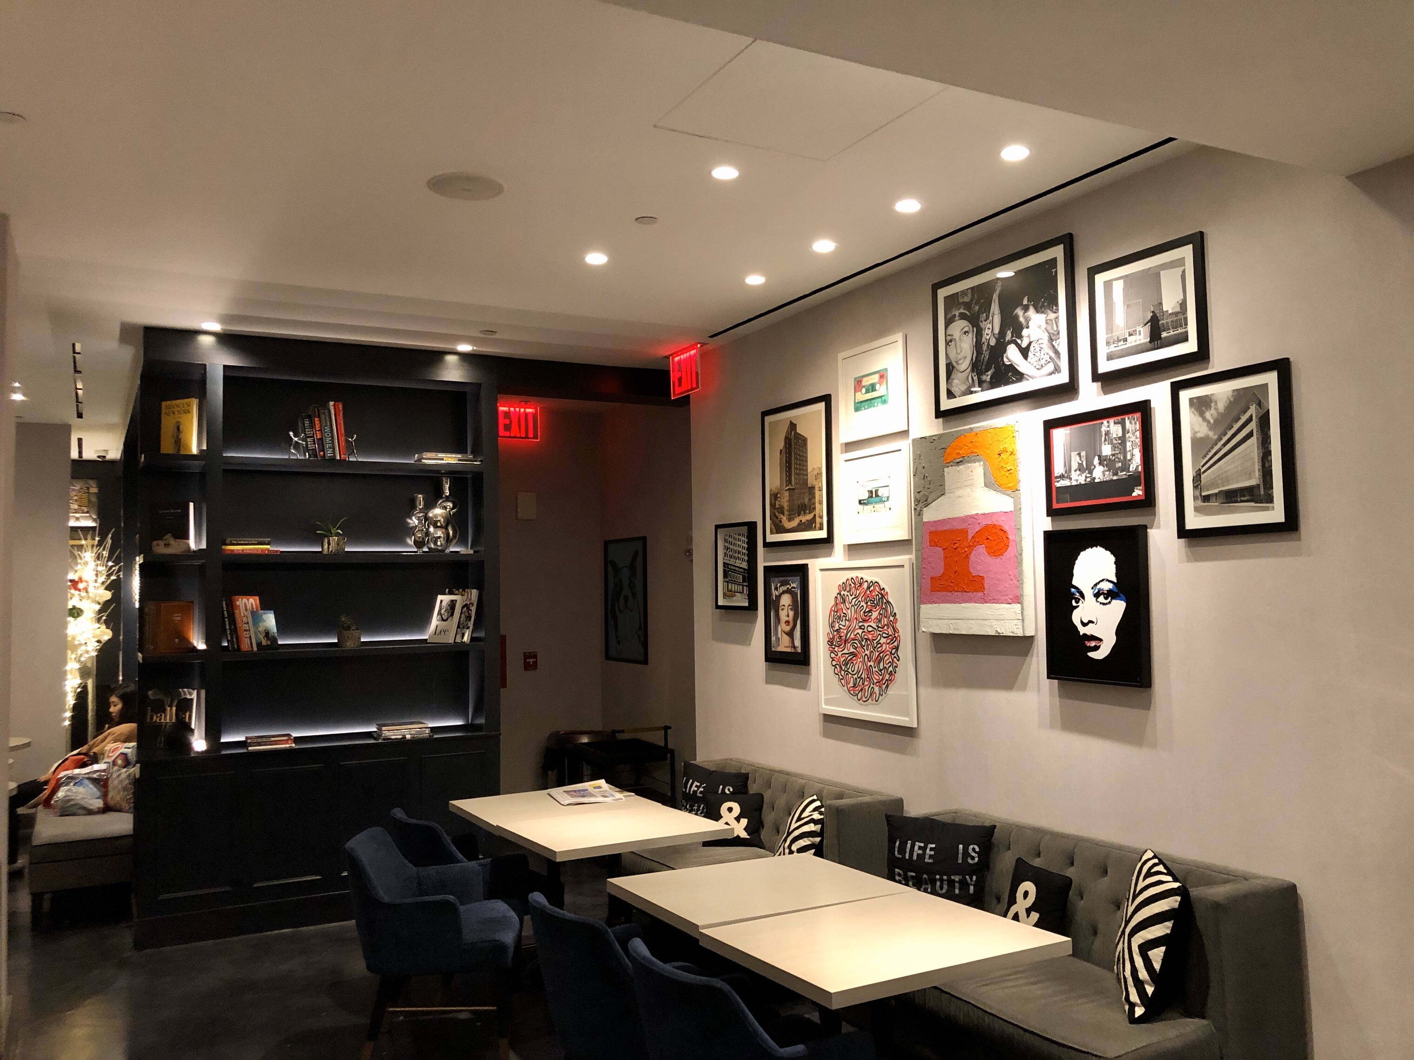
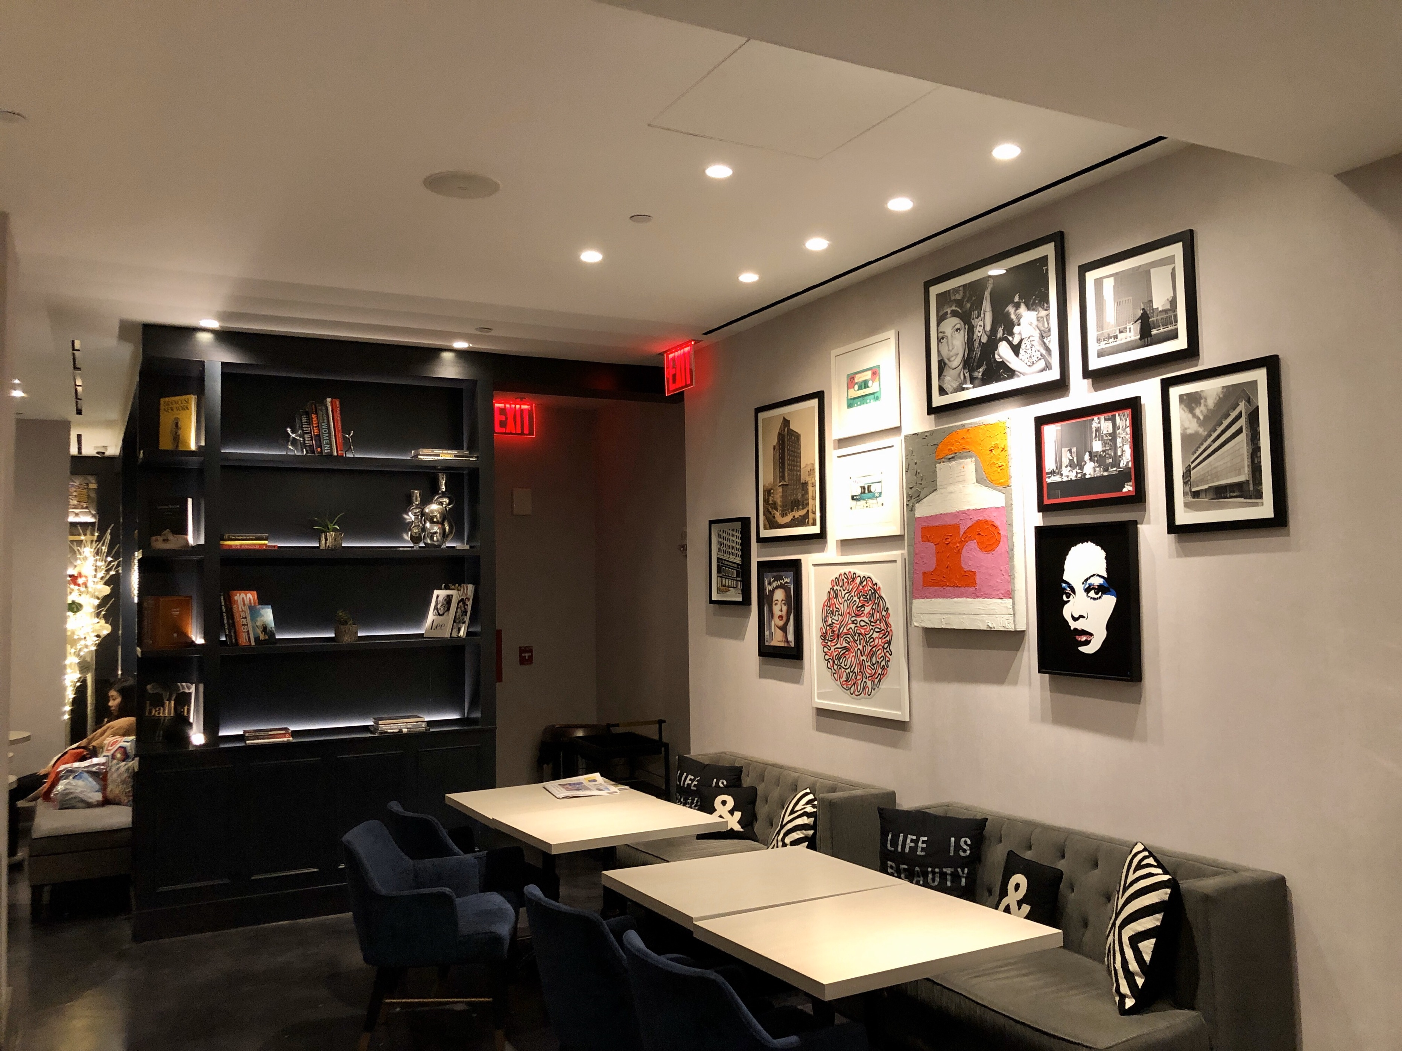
- wall art (625, 600)
